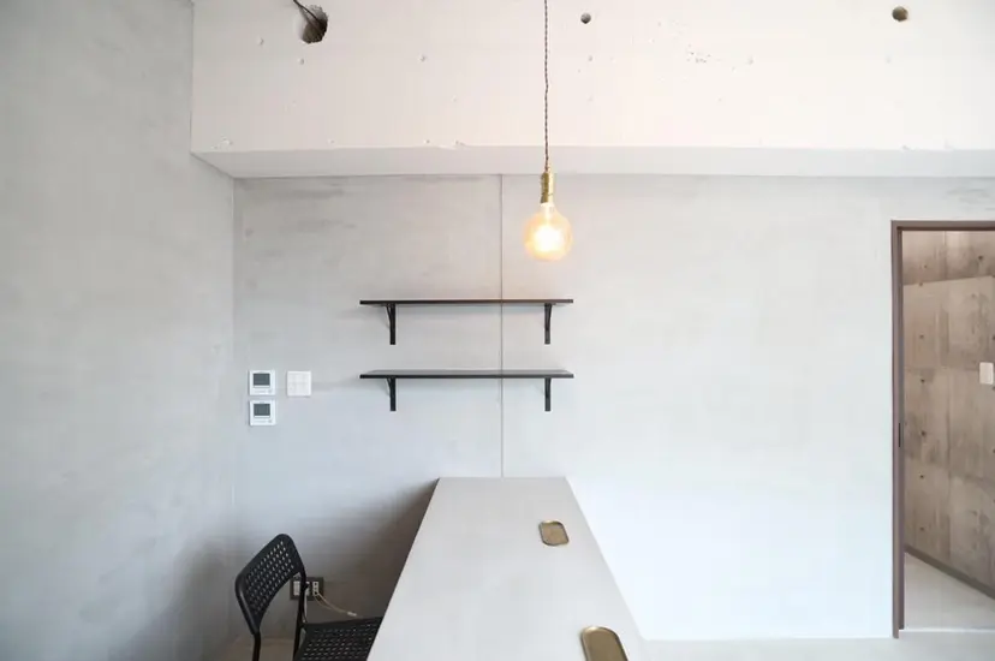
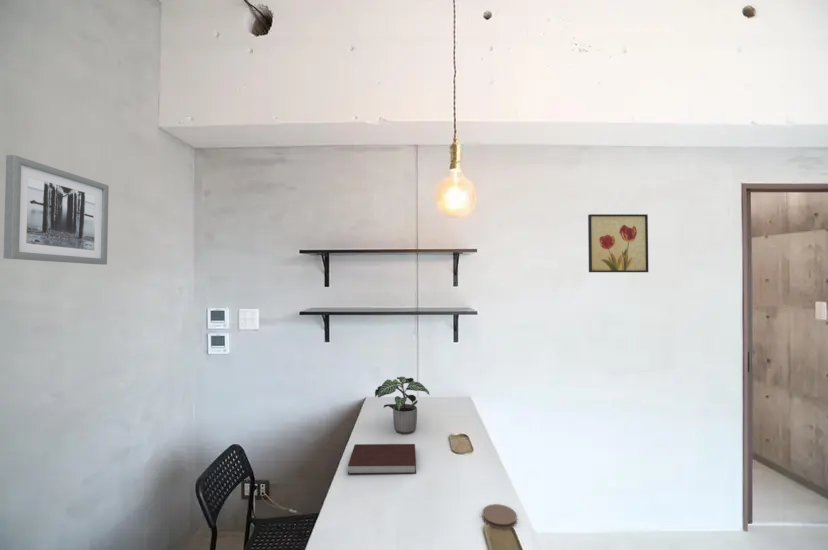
+ potted plant (401, 403)
+ coaster (499, 516)
+ wall art (617, 243)
+ notebook (383, 457)
+ wall art (63, 216)
